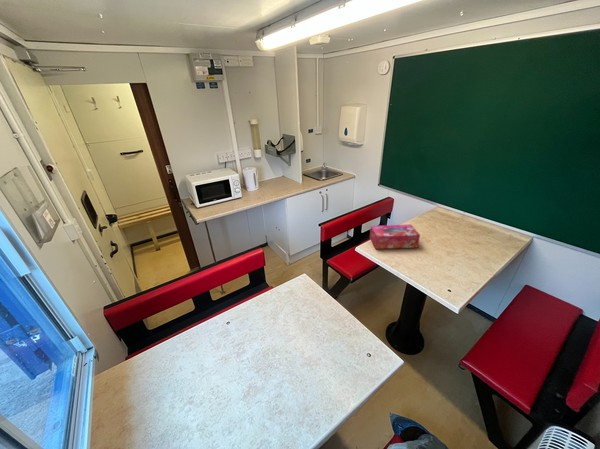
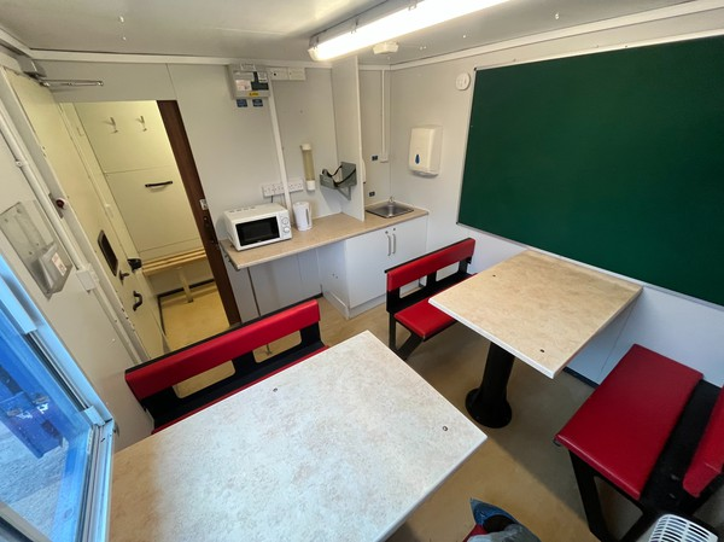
- tissue box (393, 236)
